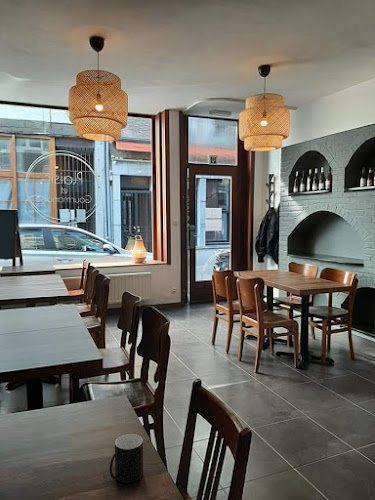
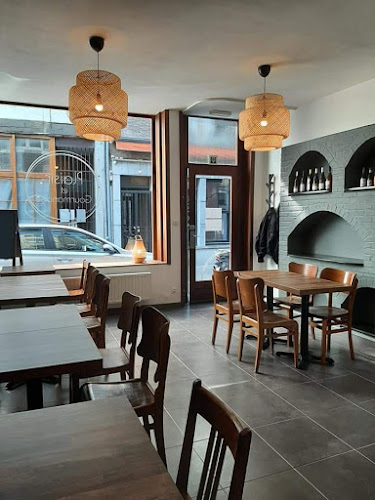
- cup (124, 460)
